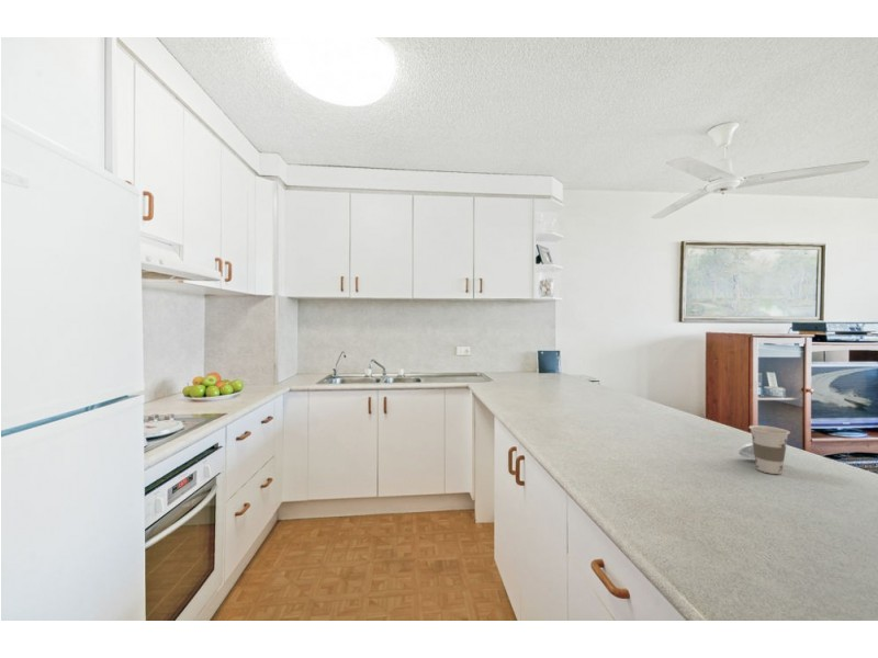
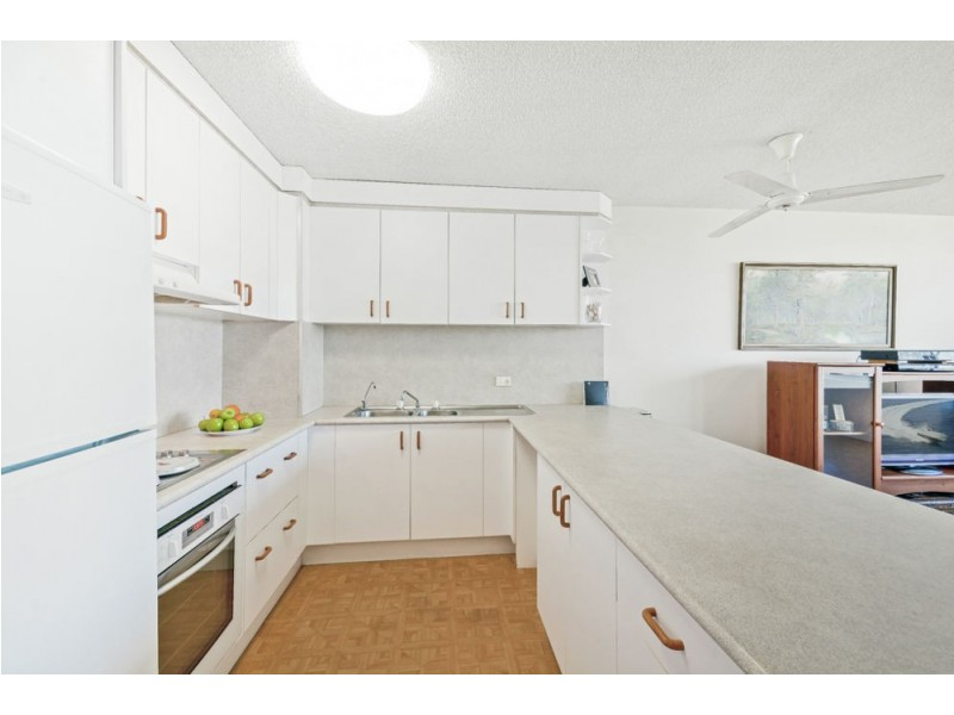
- cup (763, 446)
